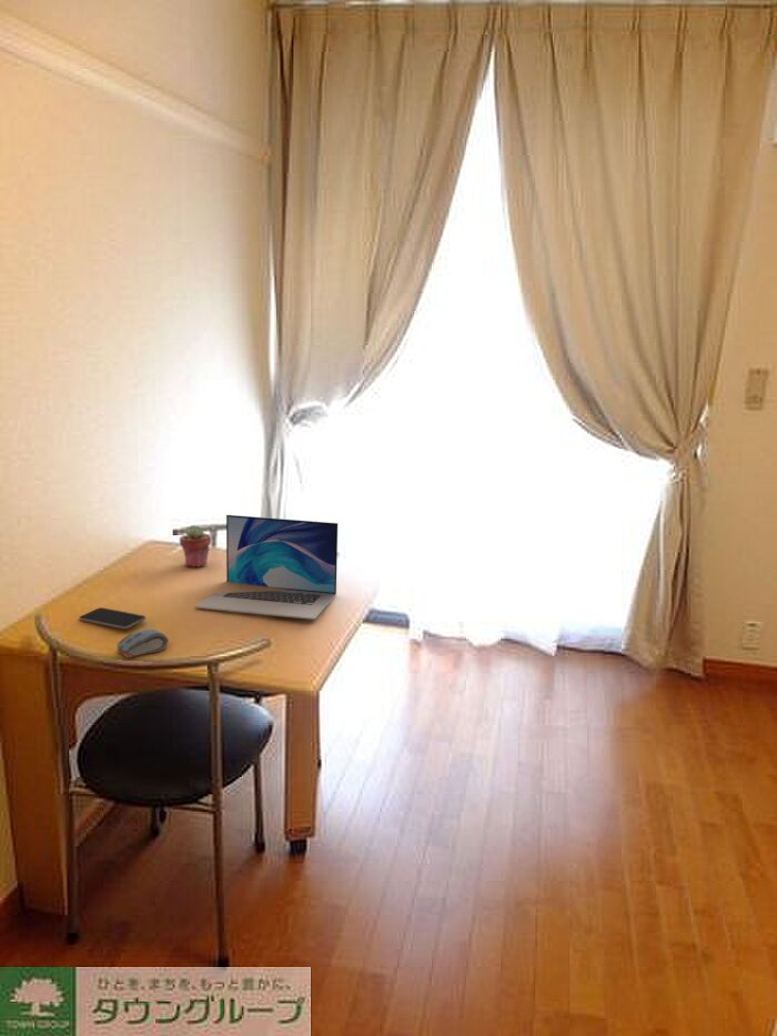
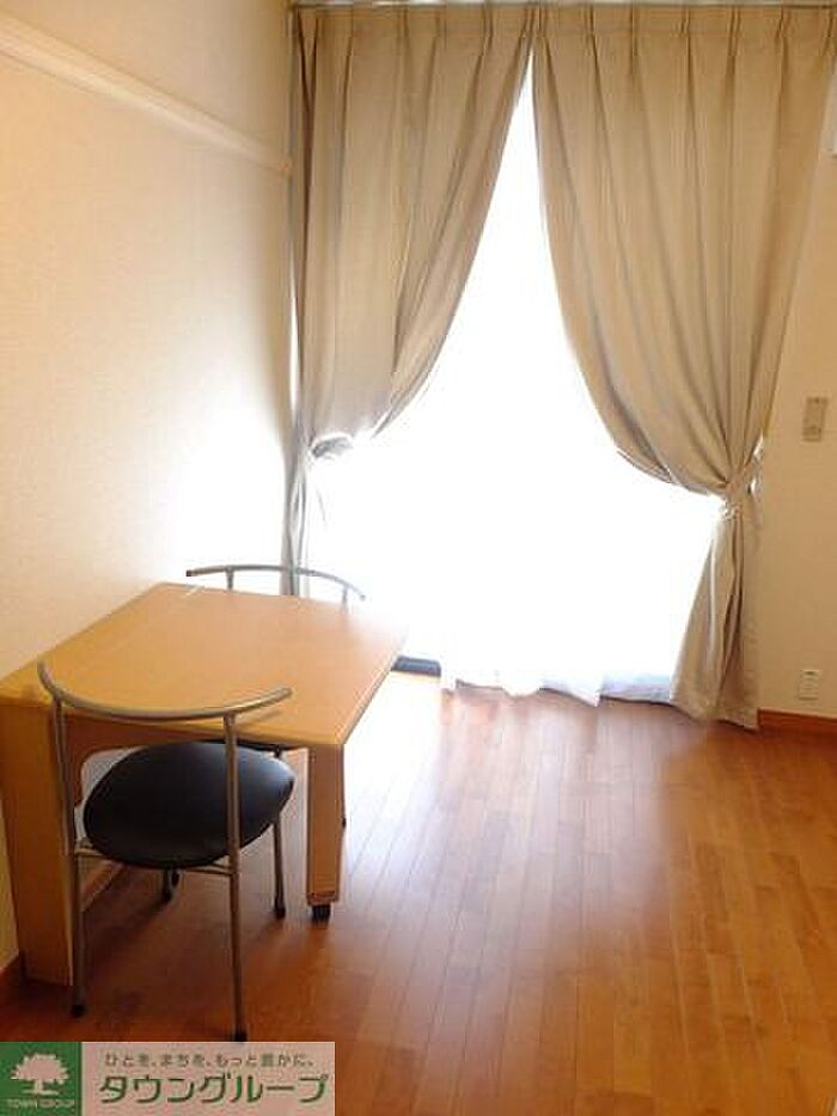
- laptop (268, 564)
- potted succulent (195, 544)
- computer mouse (143, 640)
- smartphone (112, 617)
